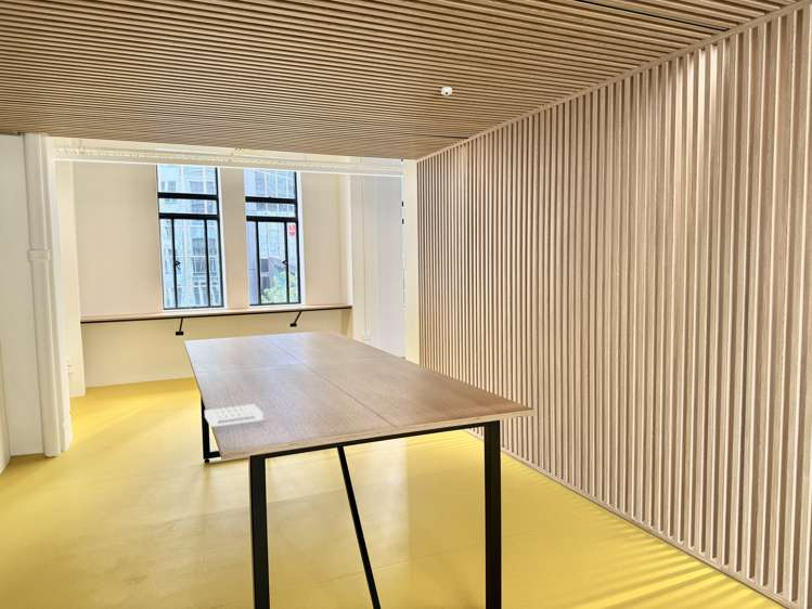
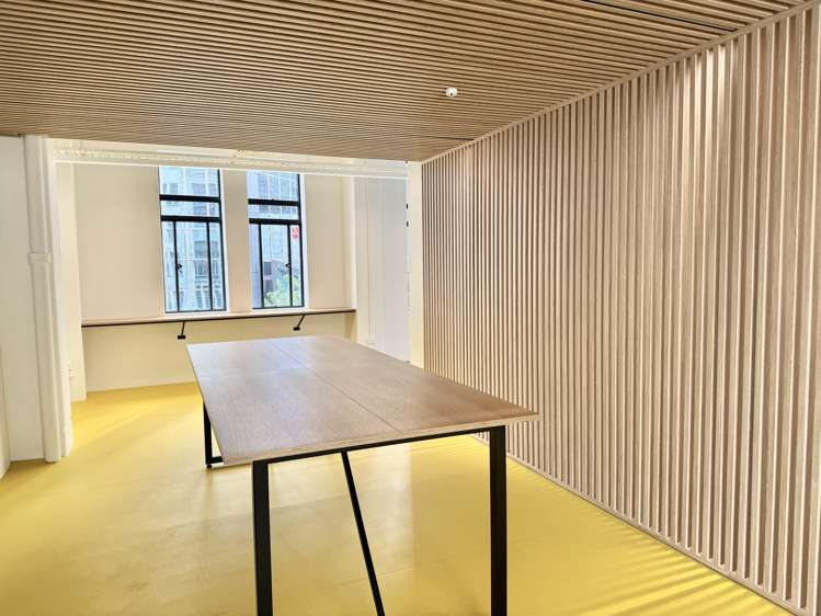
- pallet (233, 414)
